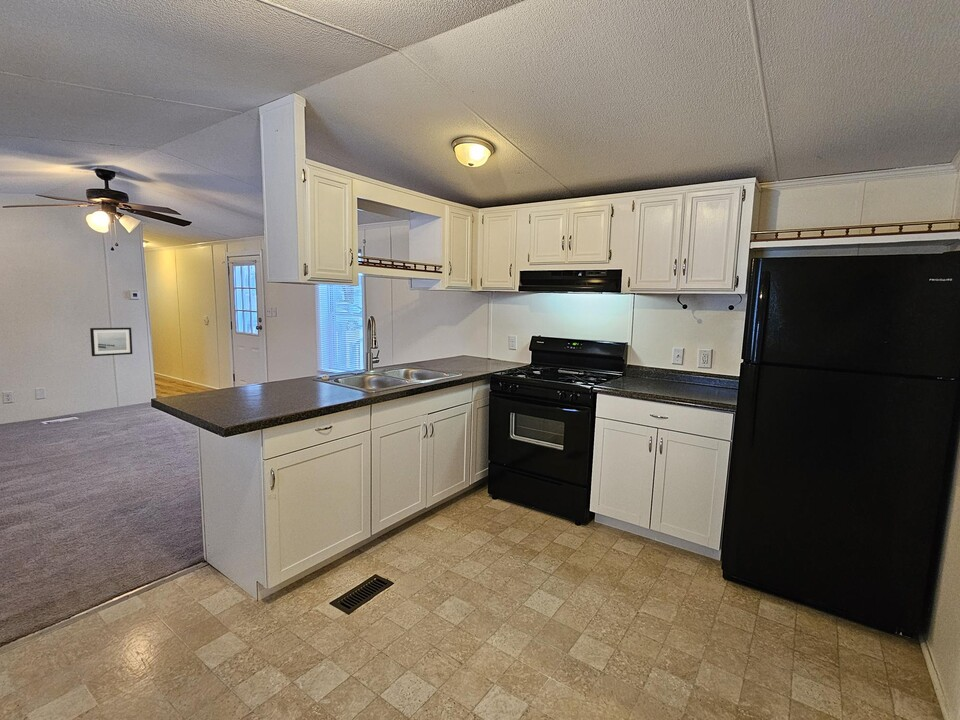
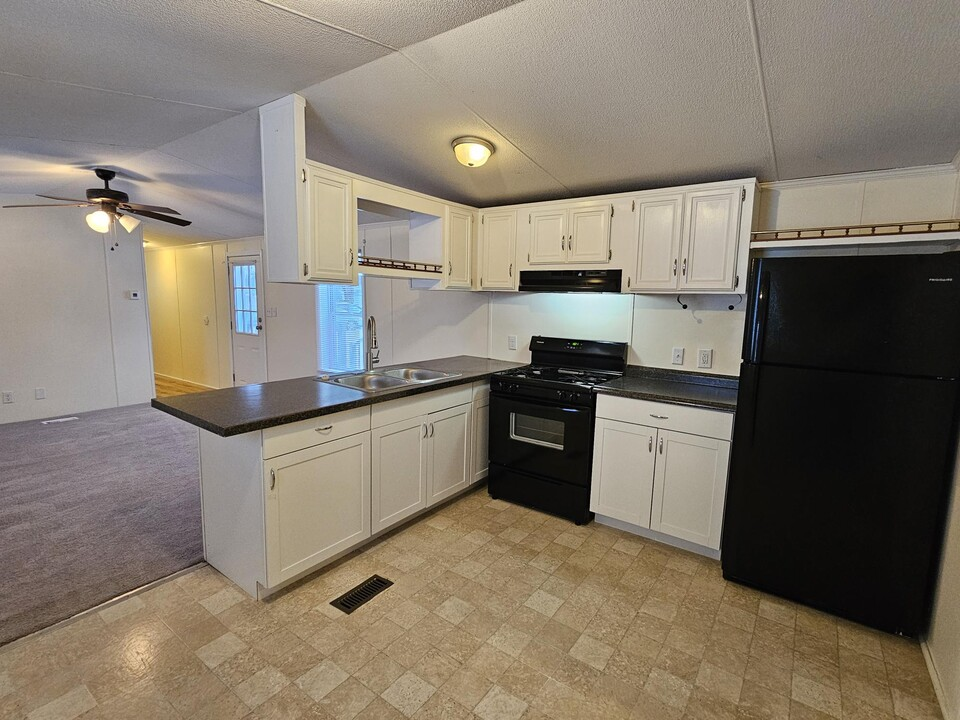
- wall art (112, 341)
